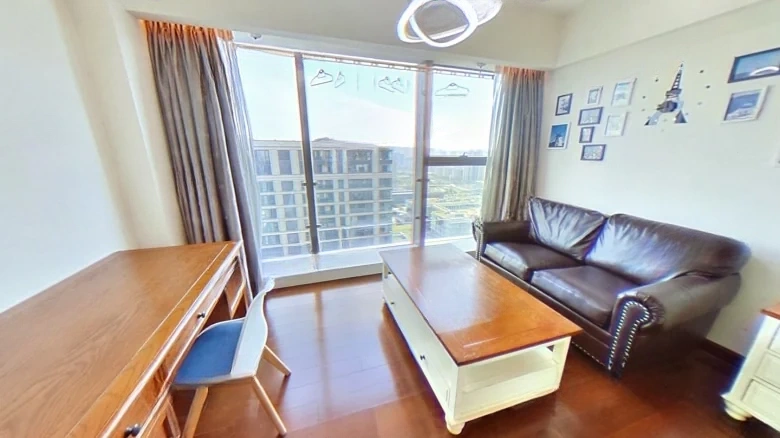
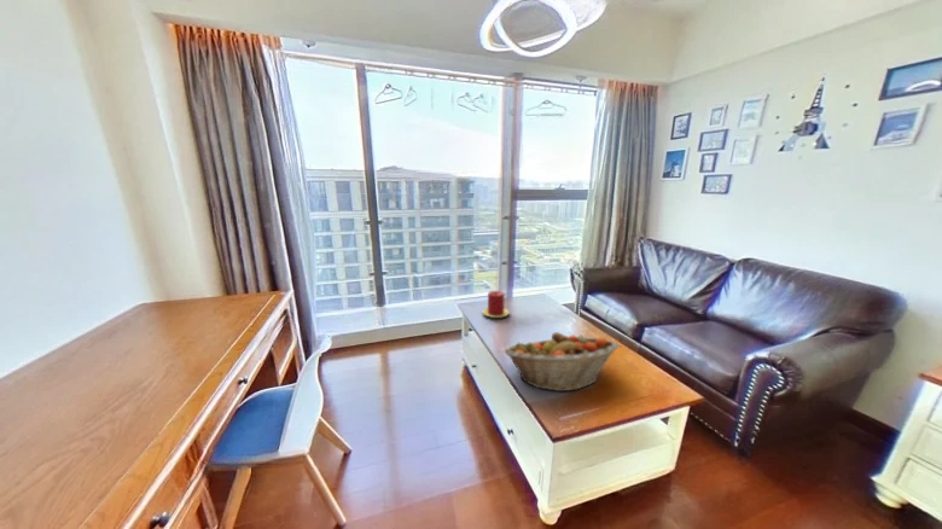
+ candle (495, 303)
+ fruit basket (559, 355)
